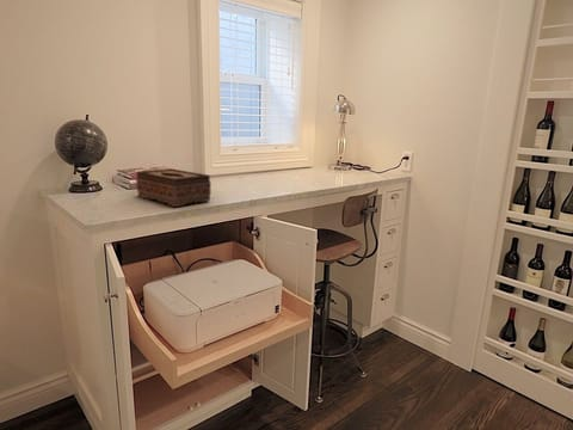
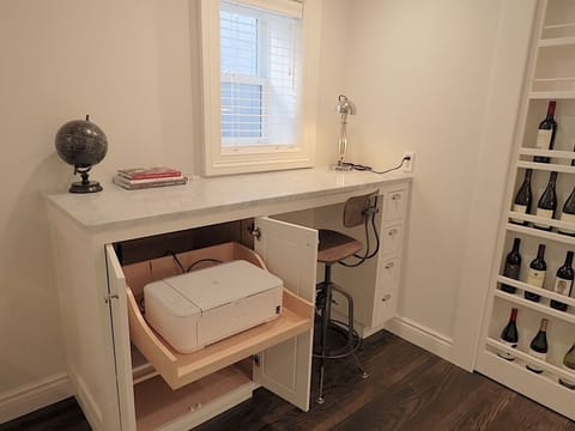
- tissue box (173, 185)
